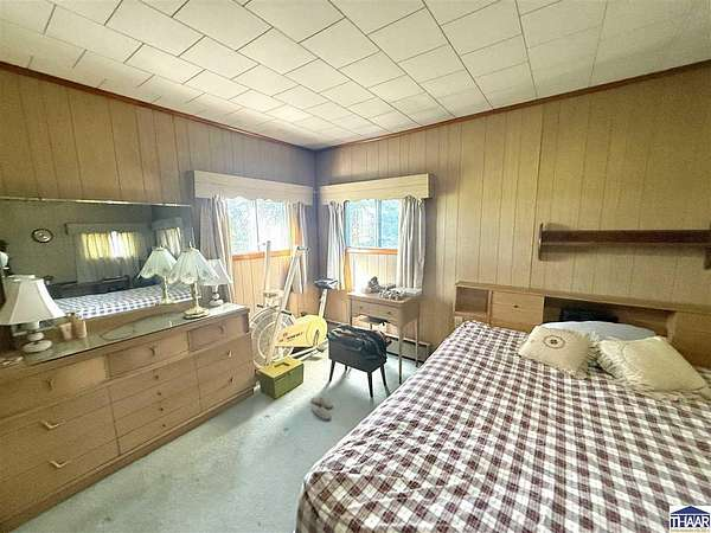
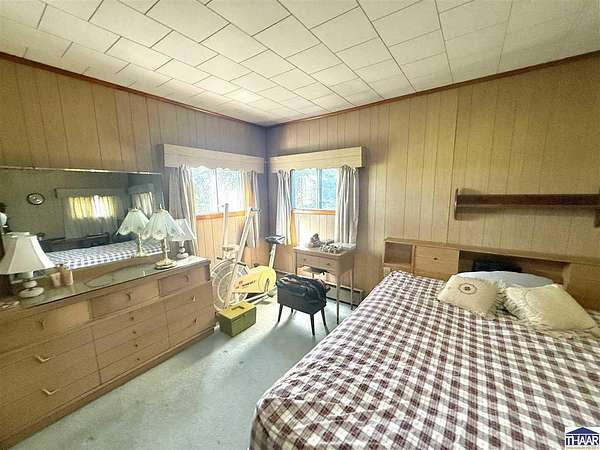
- slippers (320, 404)
